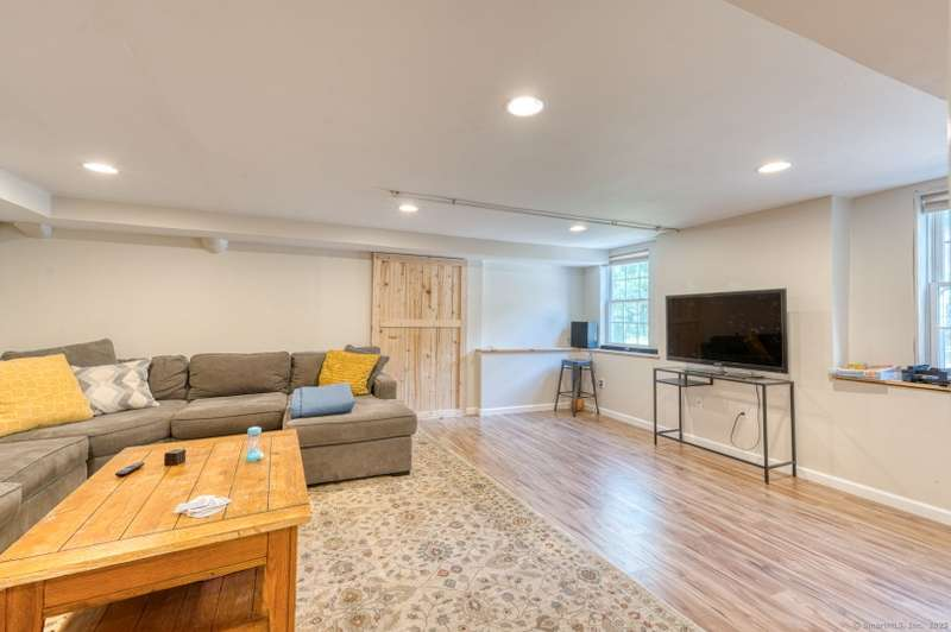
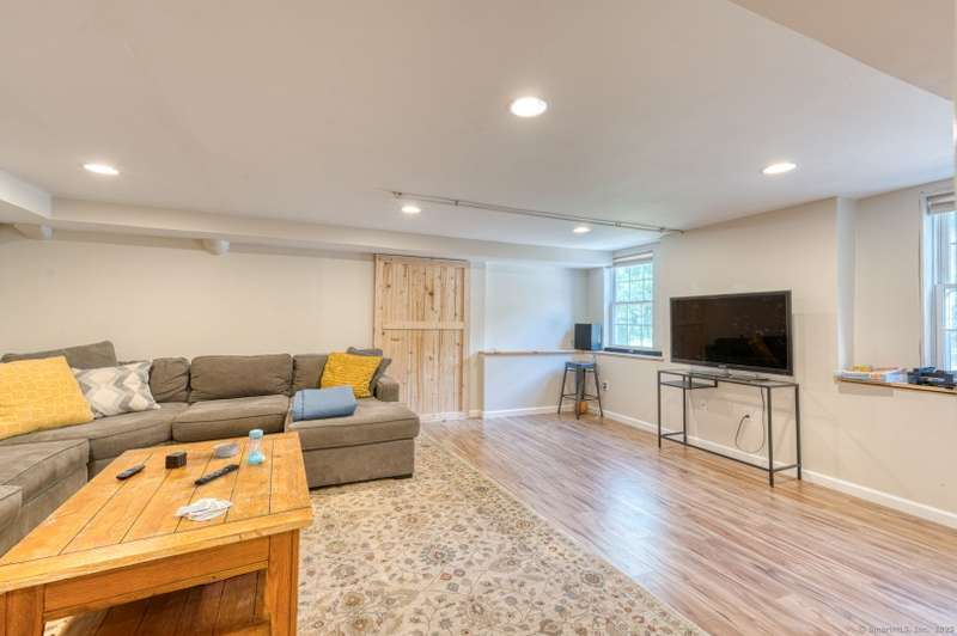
+ remote control (218, 473)
+ legume (226, 448)
